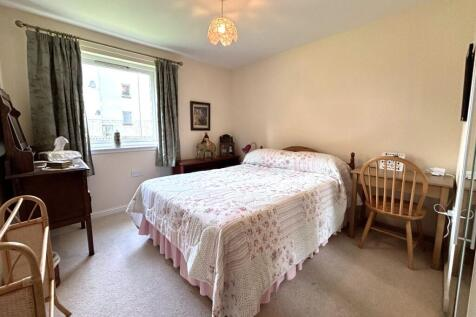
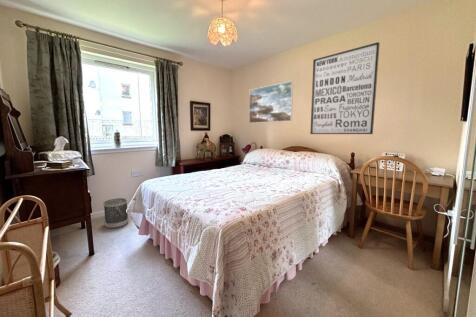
+ wastebasket (116, 212)
+ wall art (340, 94)
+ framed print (268, 104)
